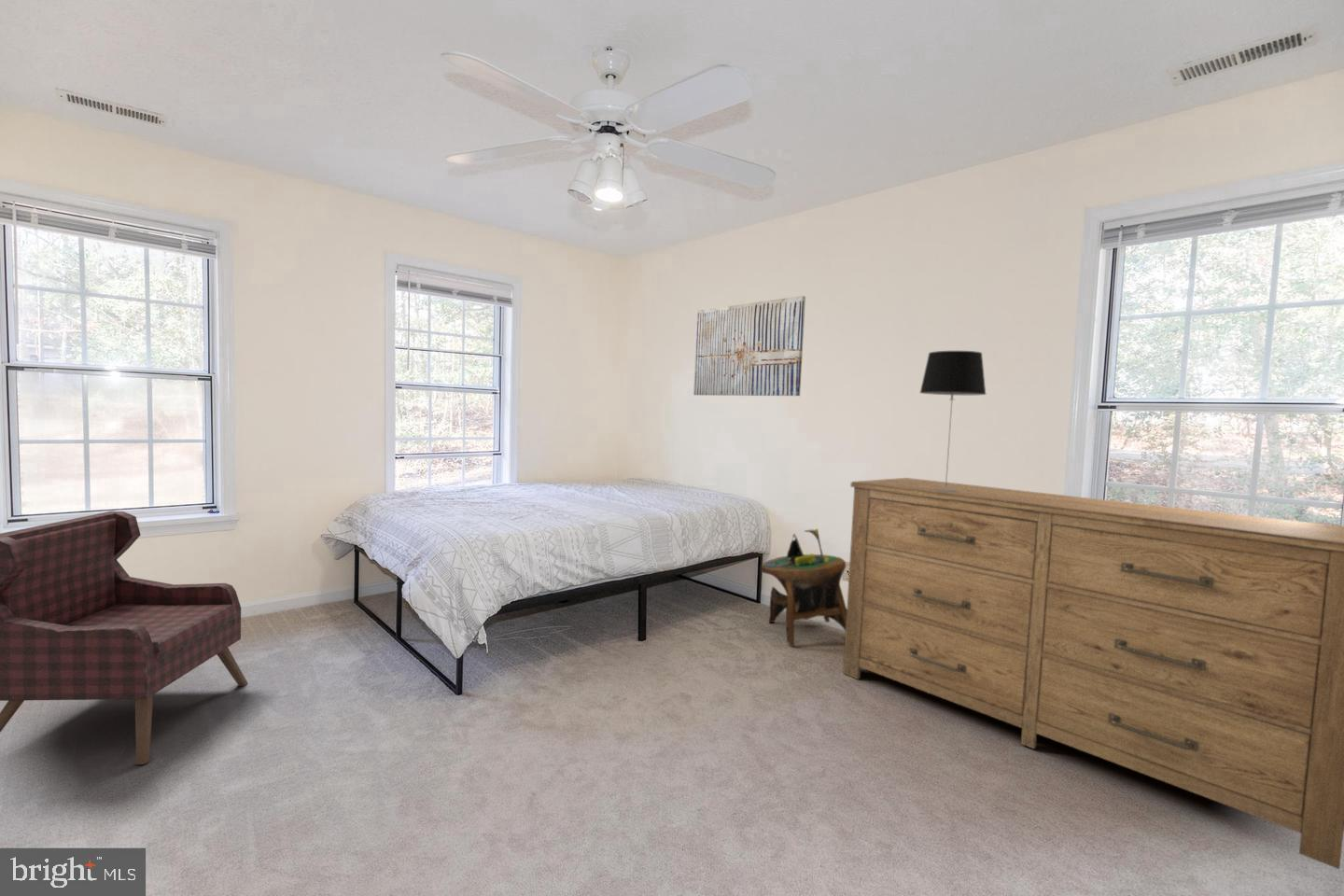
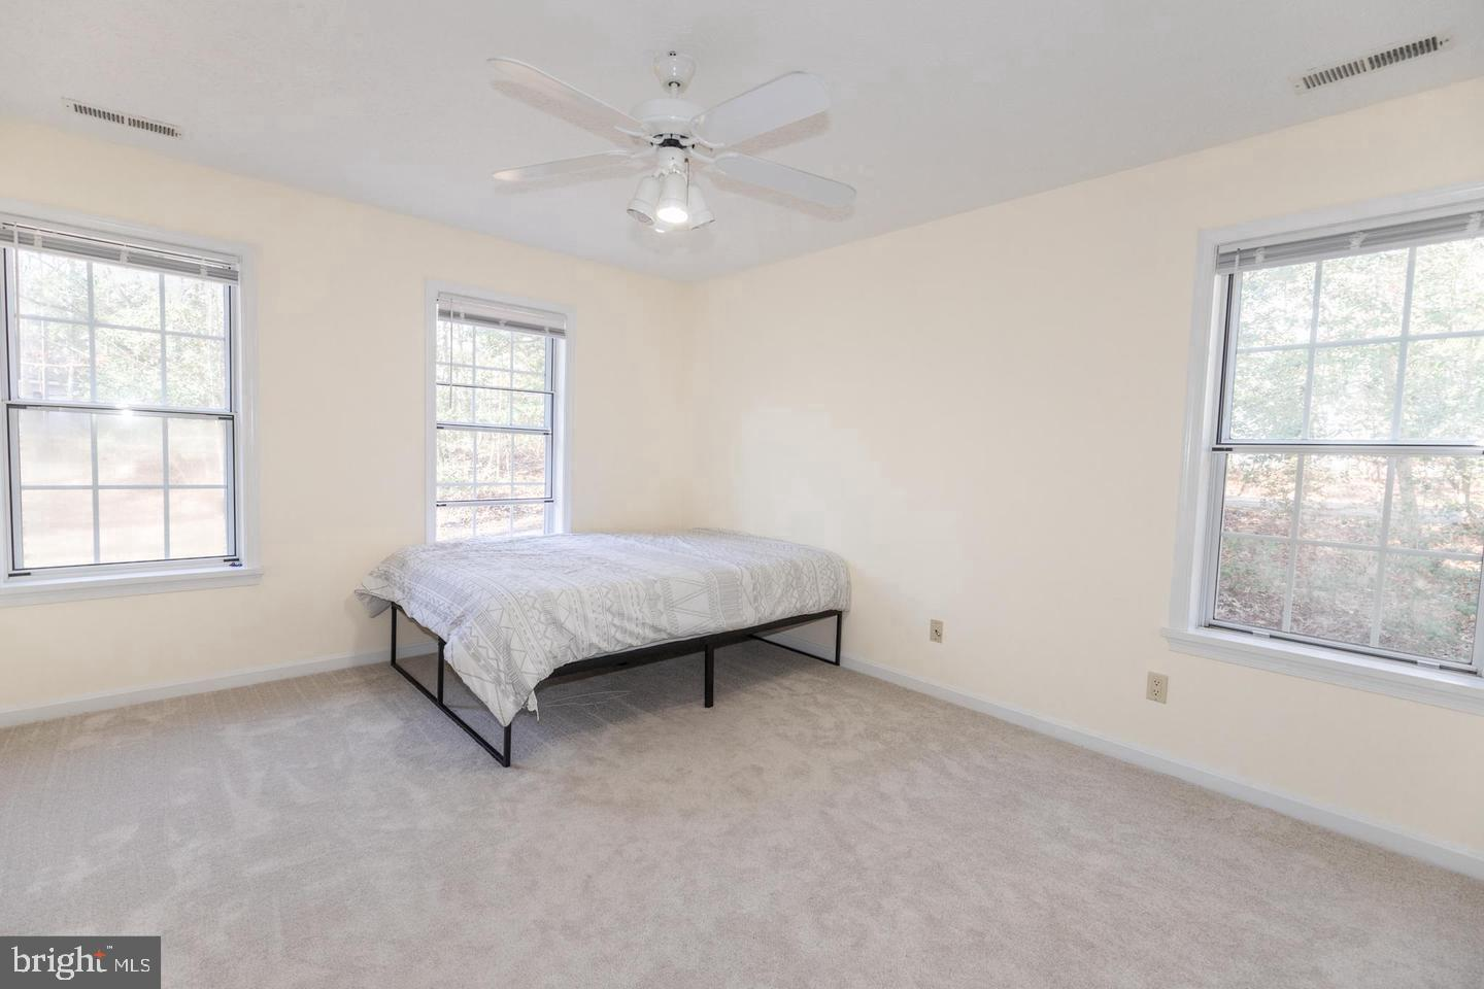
- side table (810, 581)
- wall art (745, 349)
- table lamp (950, 421)
- dresser (1057, 615)
- armchair (125, 623)
